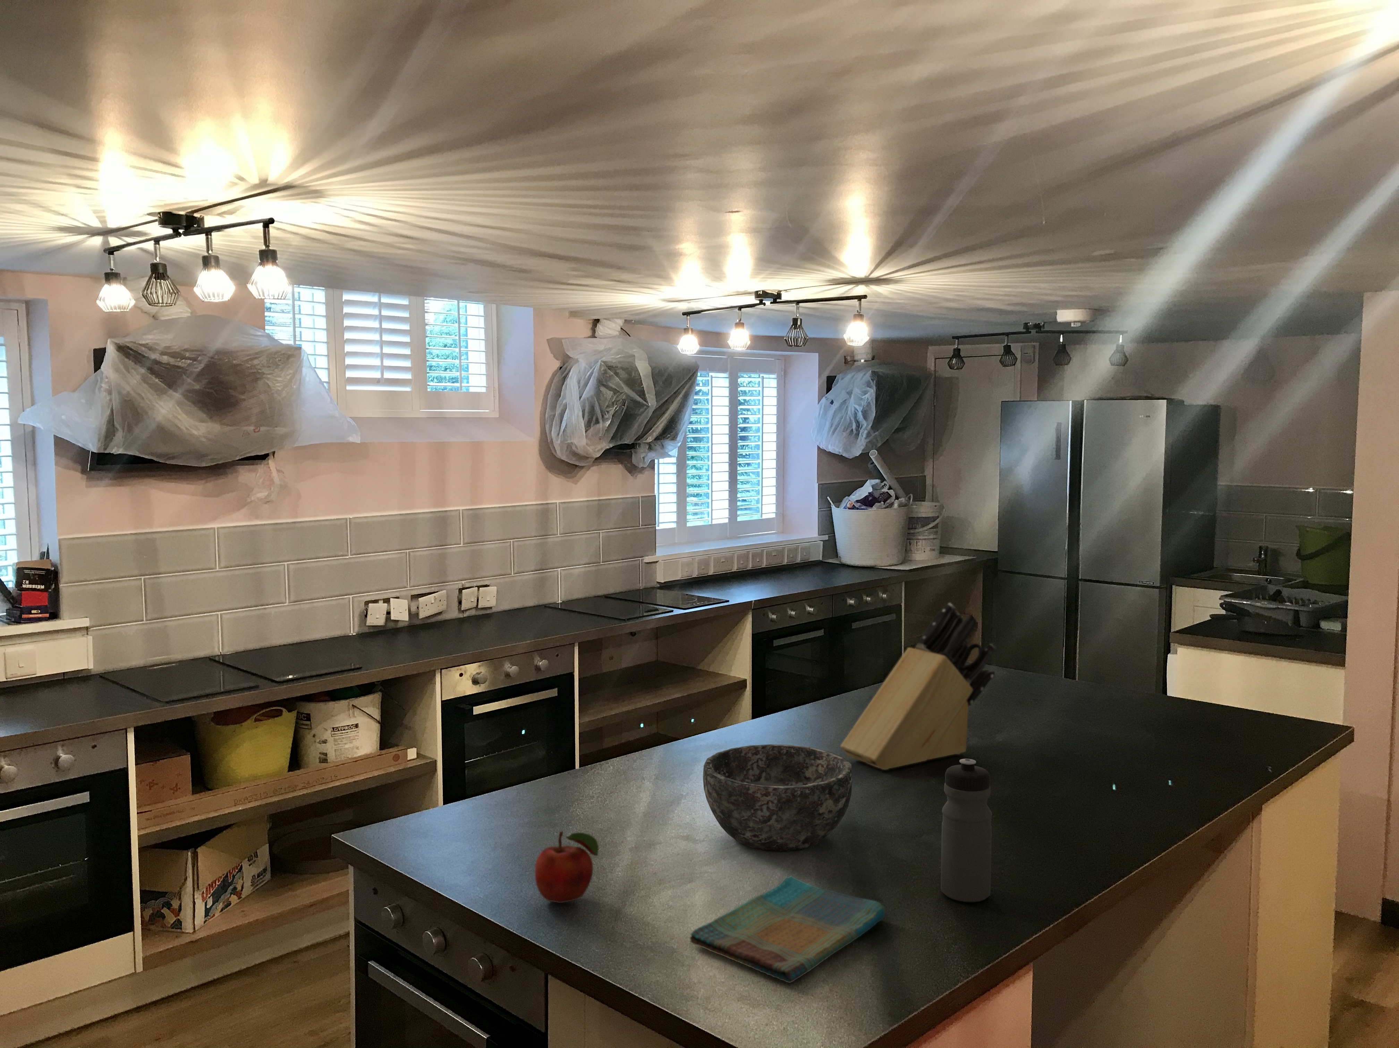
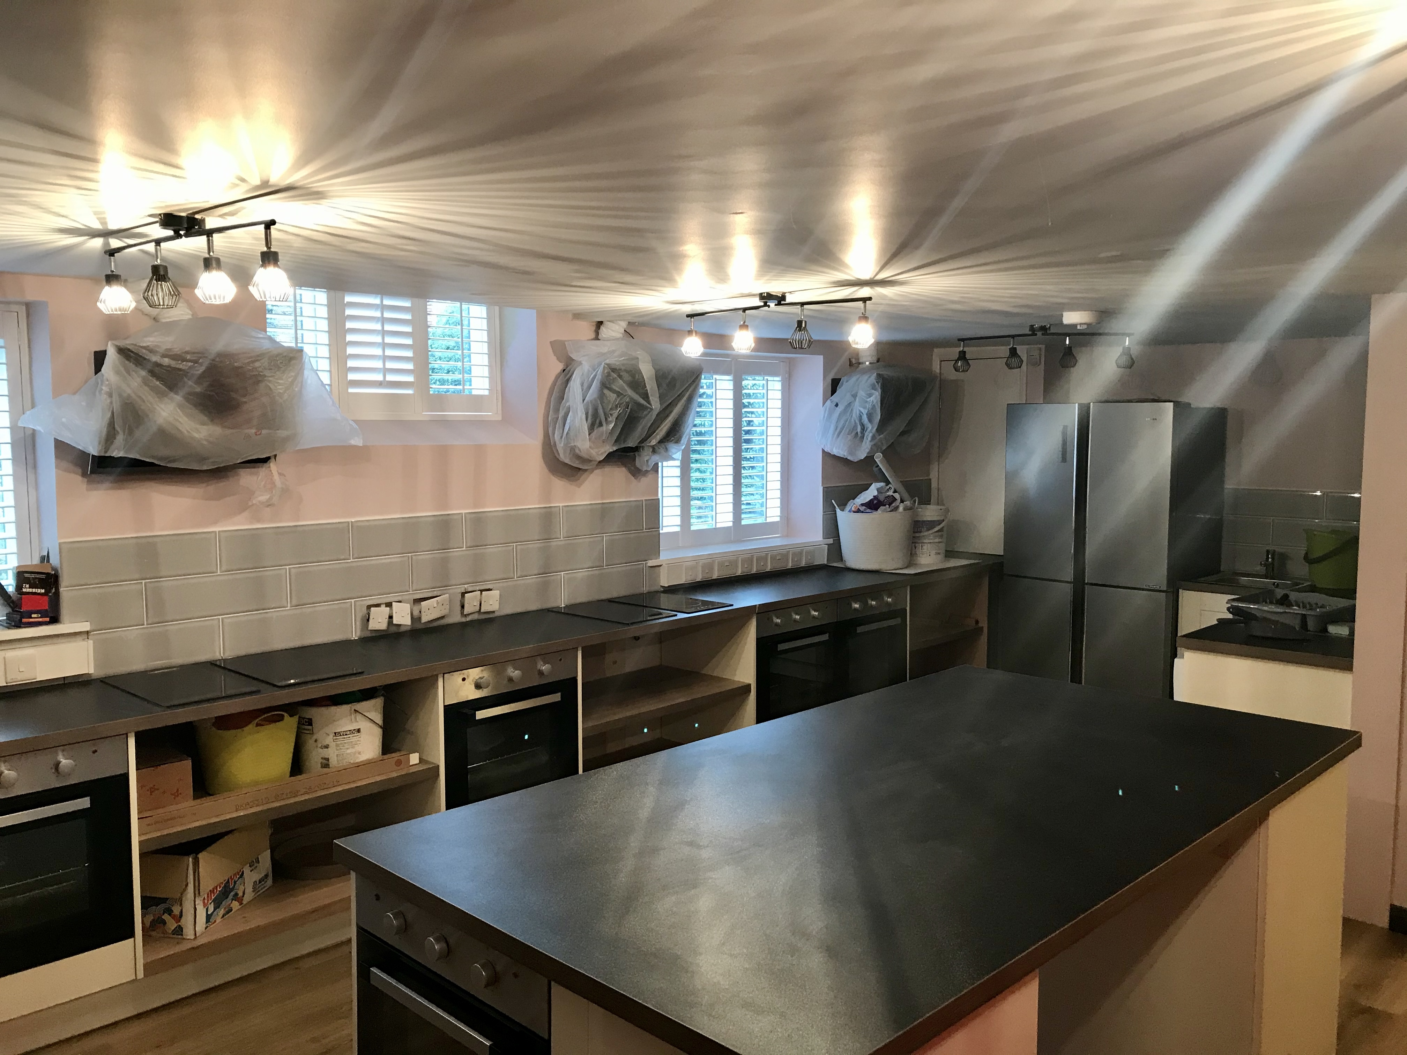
- water bottle (966, 827)
- fruit (567, 865)
- dish towel (791, 924)
- knife block (922, 681)
- bowl (778, 800)
